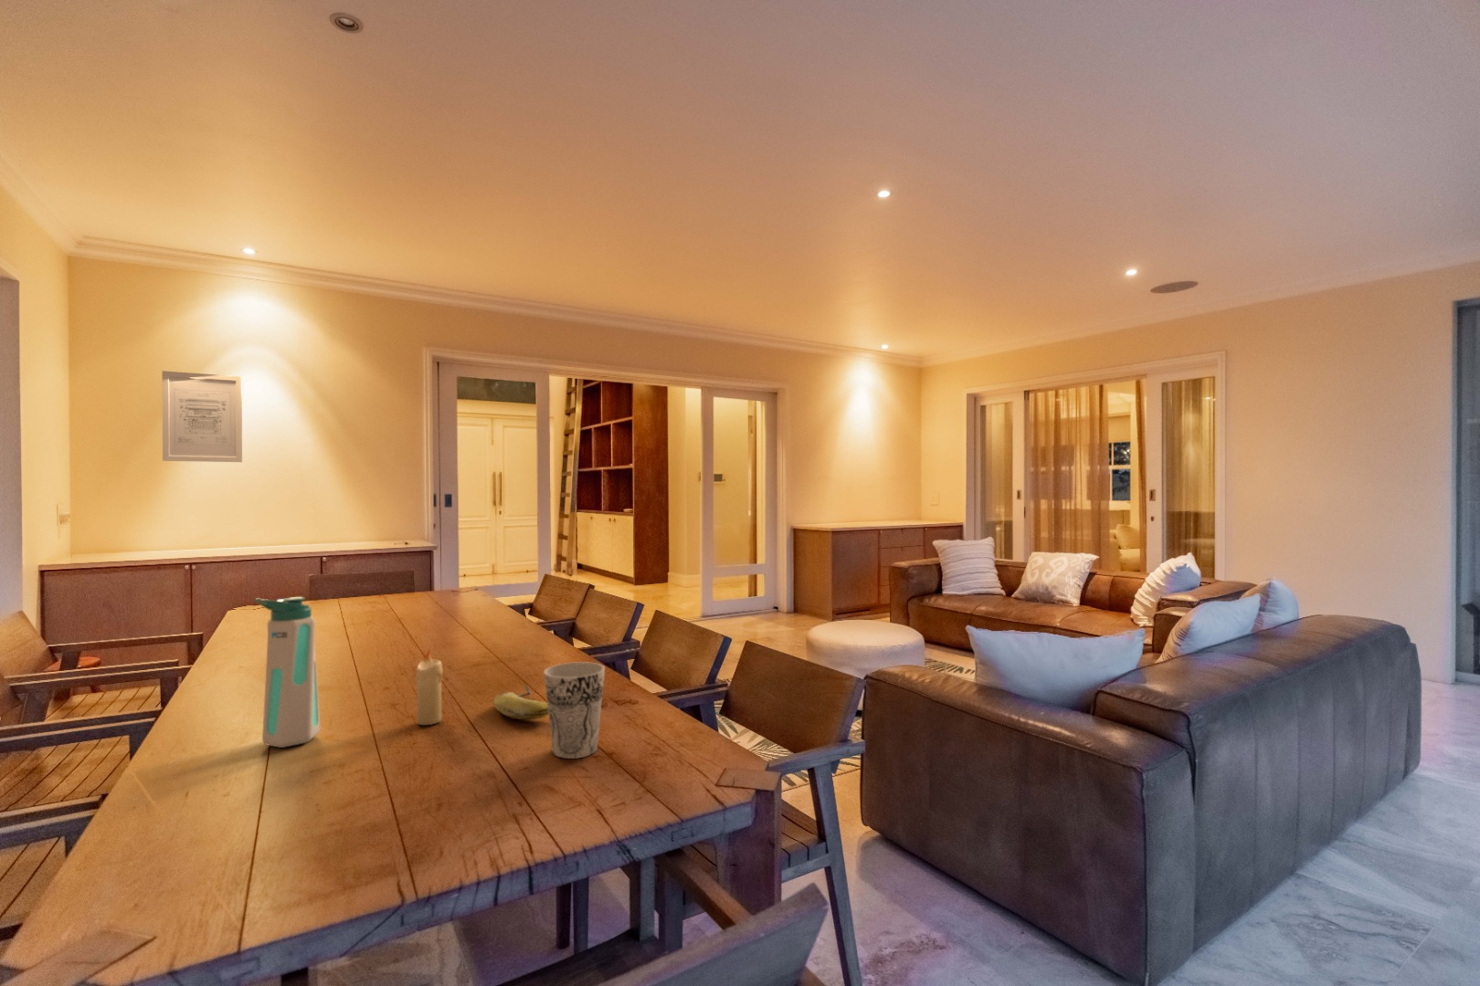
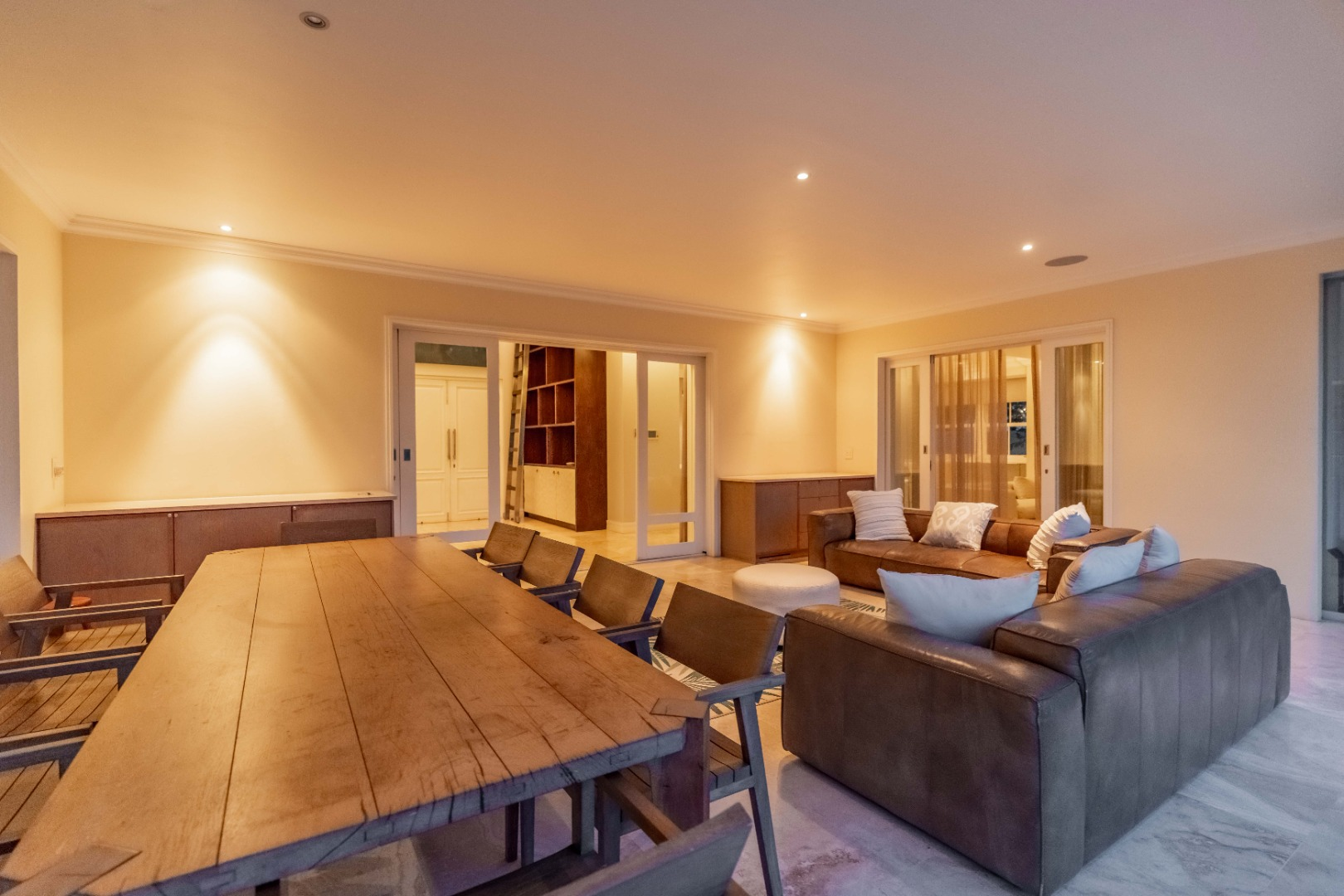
- fruit (520, 700)
- wall art (203, 417)
- cup (575, 710)
- candle (429, 684)
- water bottle (287, 668)
